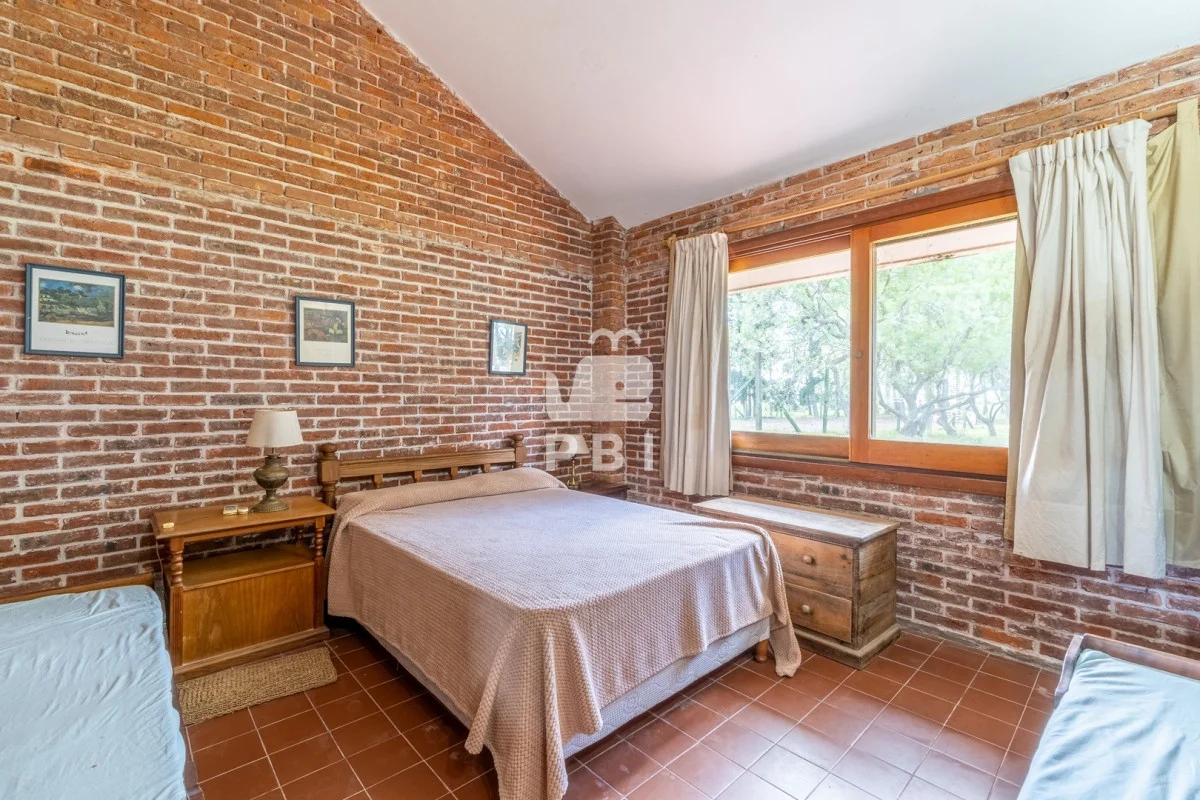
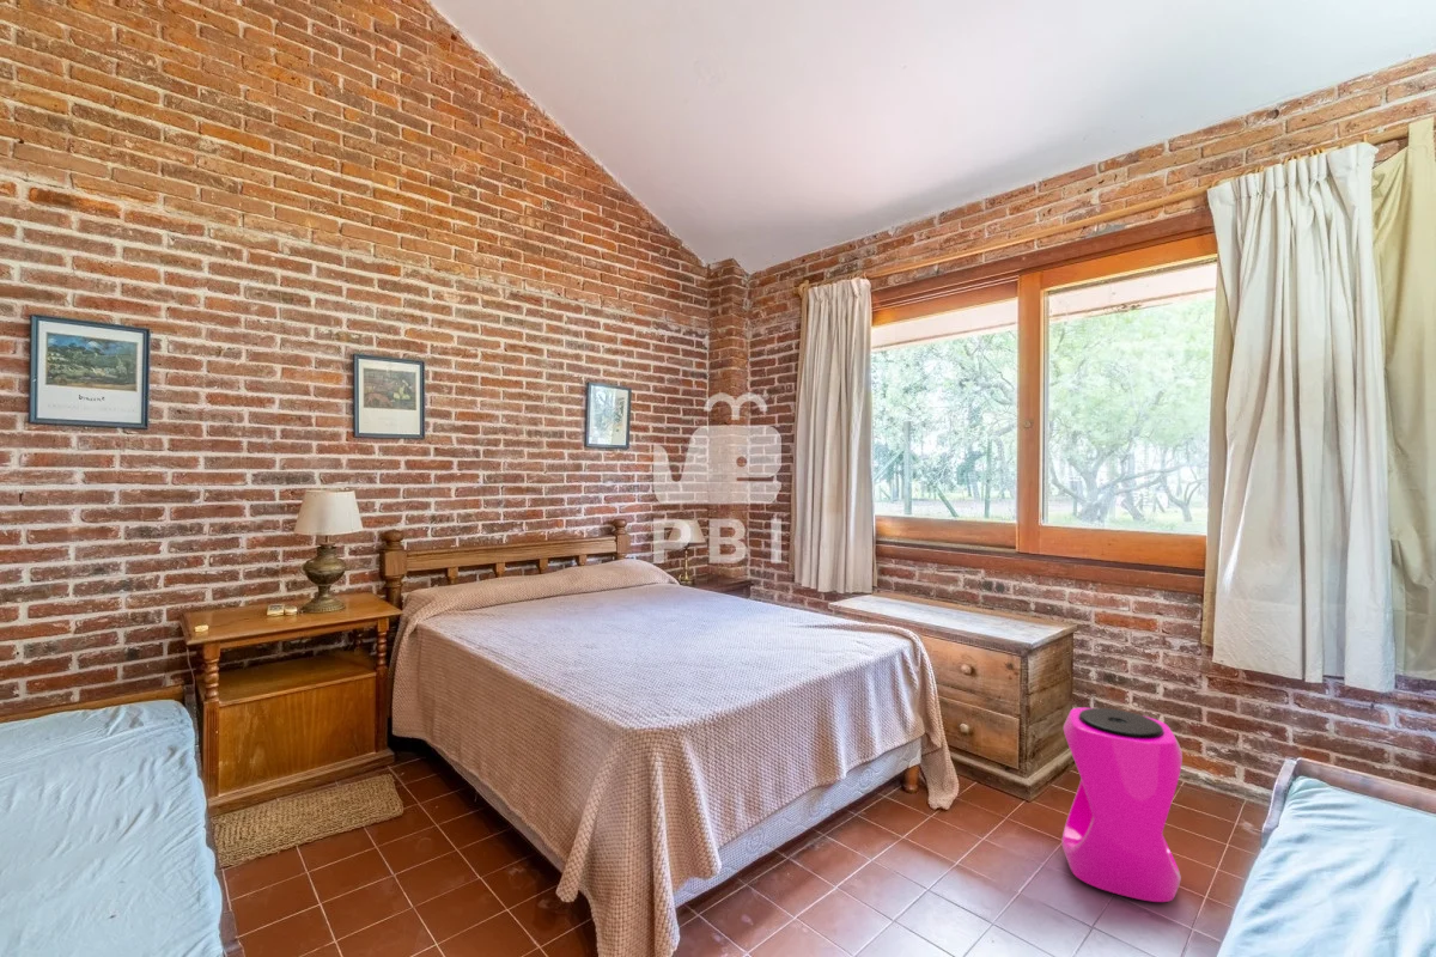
+ stool (1119, 797)
